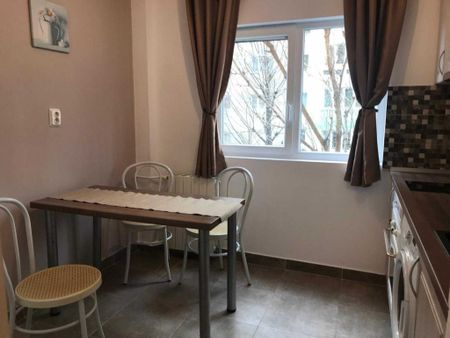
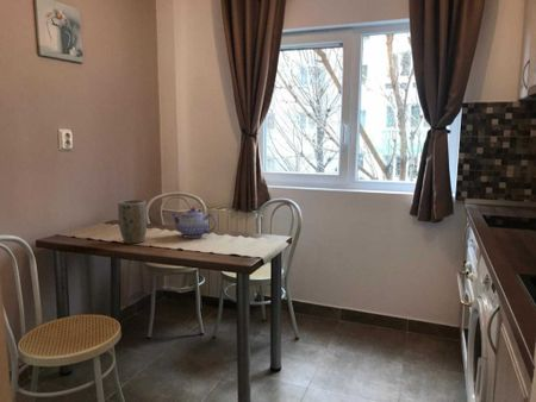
+ plant pot (132, 221)
+ teapot (193, 221)
